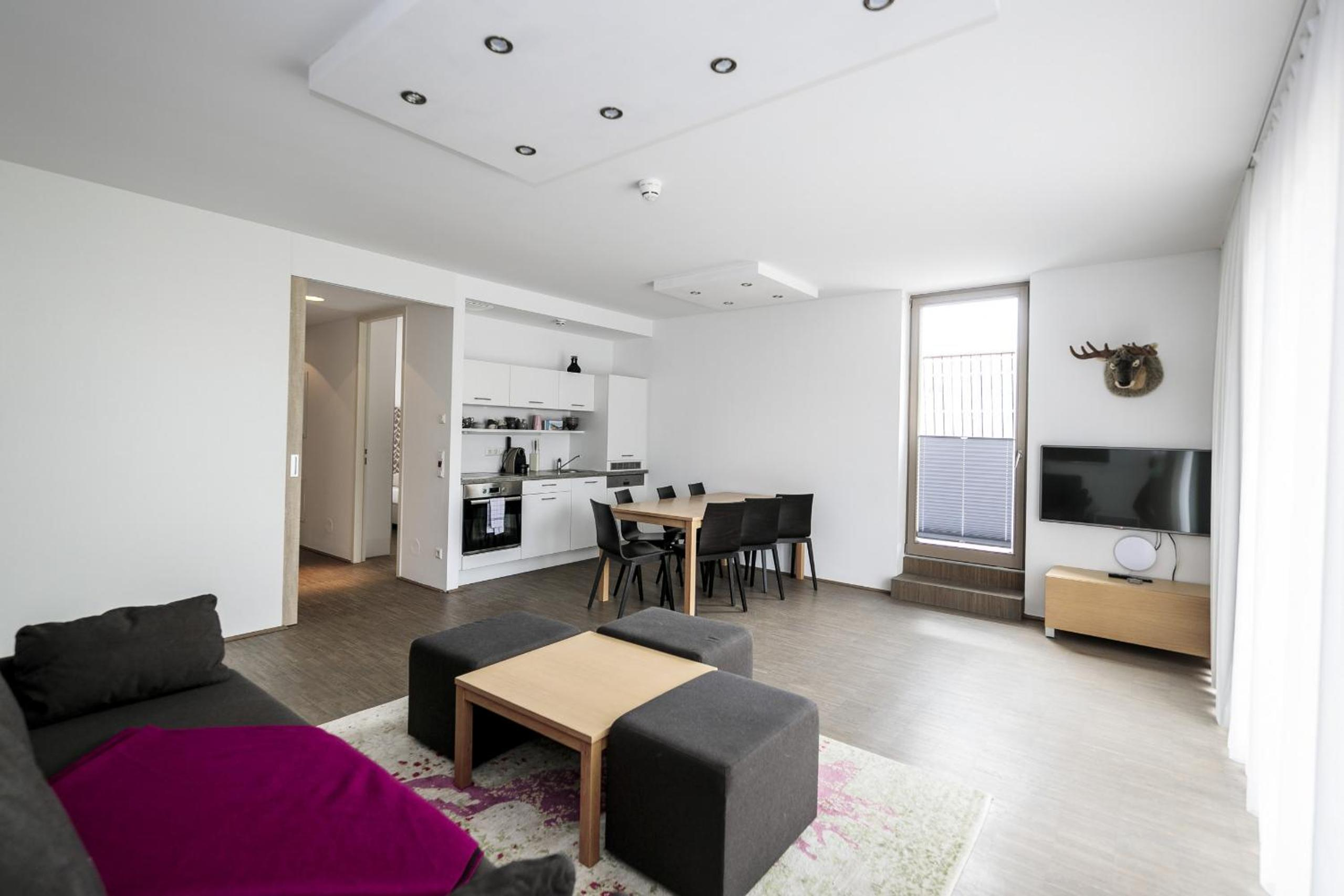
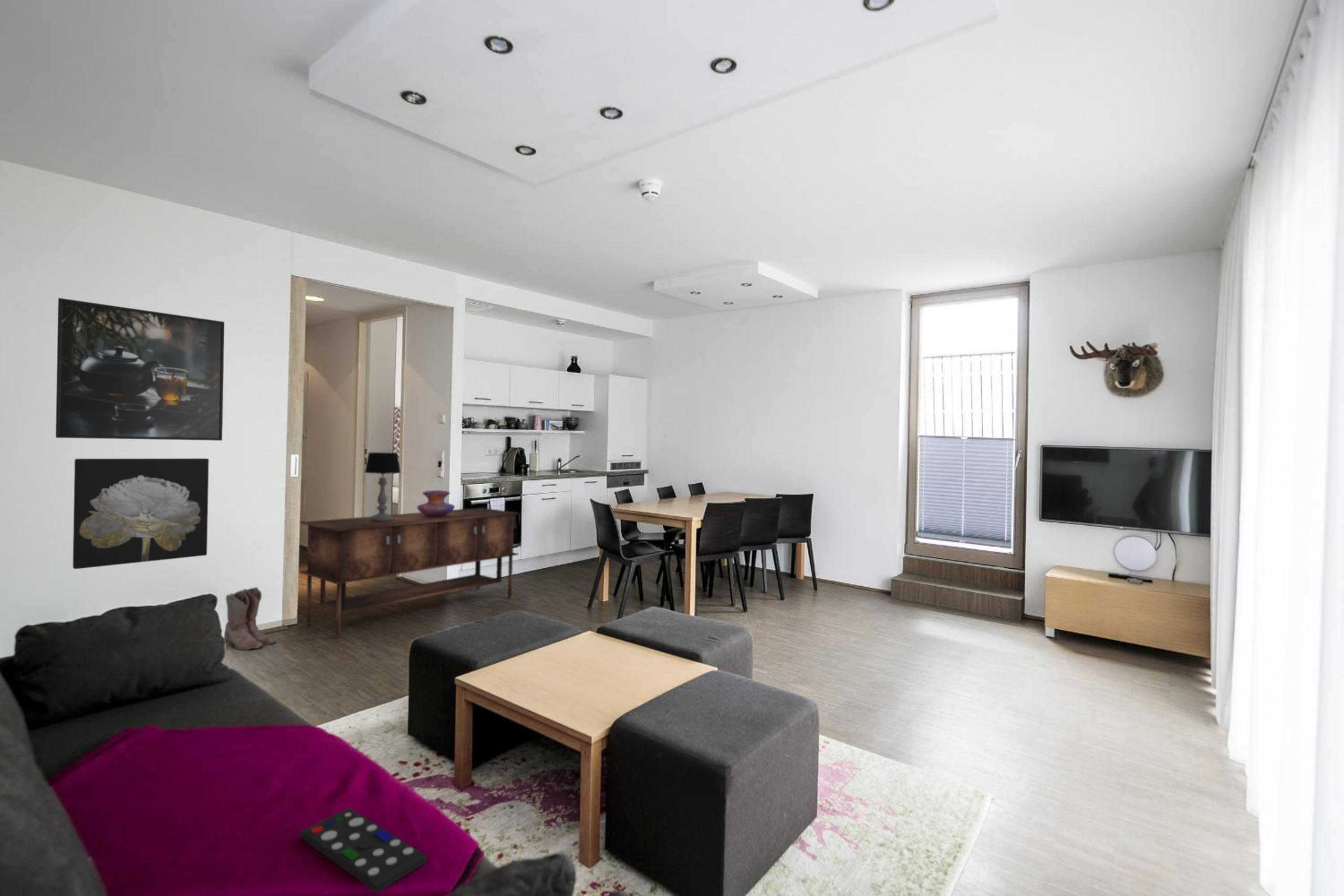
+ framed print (147, 375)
+ boots (251, 617)
+ wall art (144, 510)
+ table lamp (382, 486)
+ sideboard (419, 563)
+ remote control (361, 845)
+ decorative vase (436, 503)
